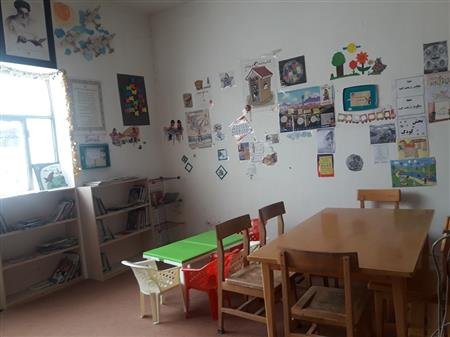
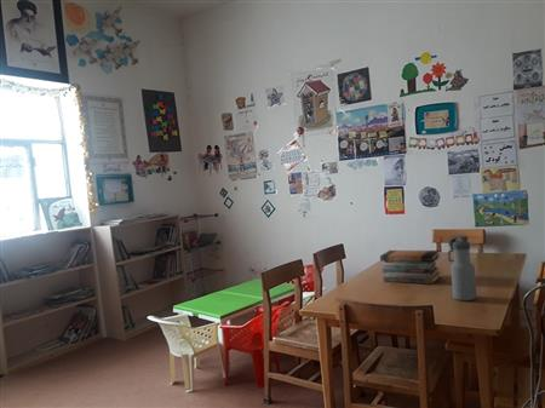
+ book stack (409, 265)
+ water bottle (461, 266)
